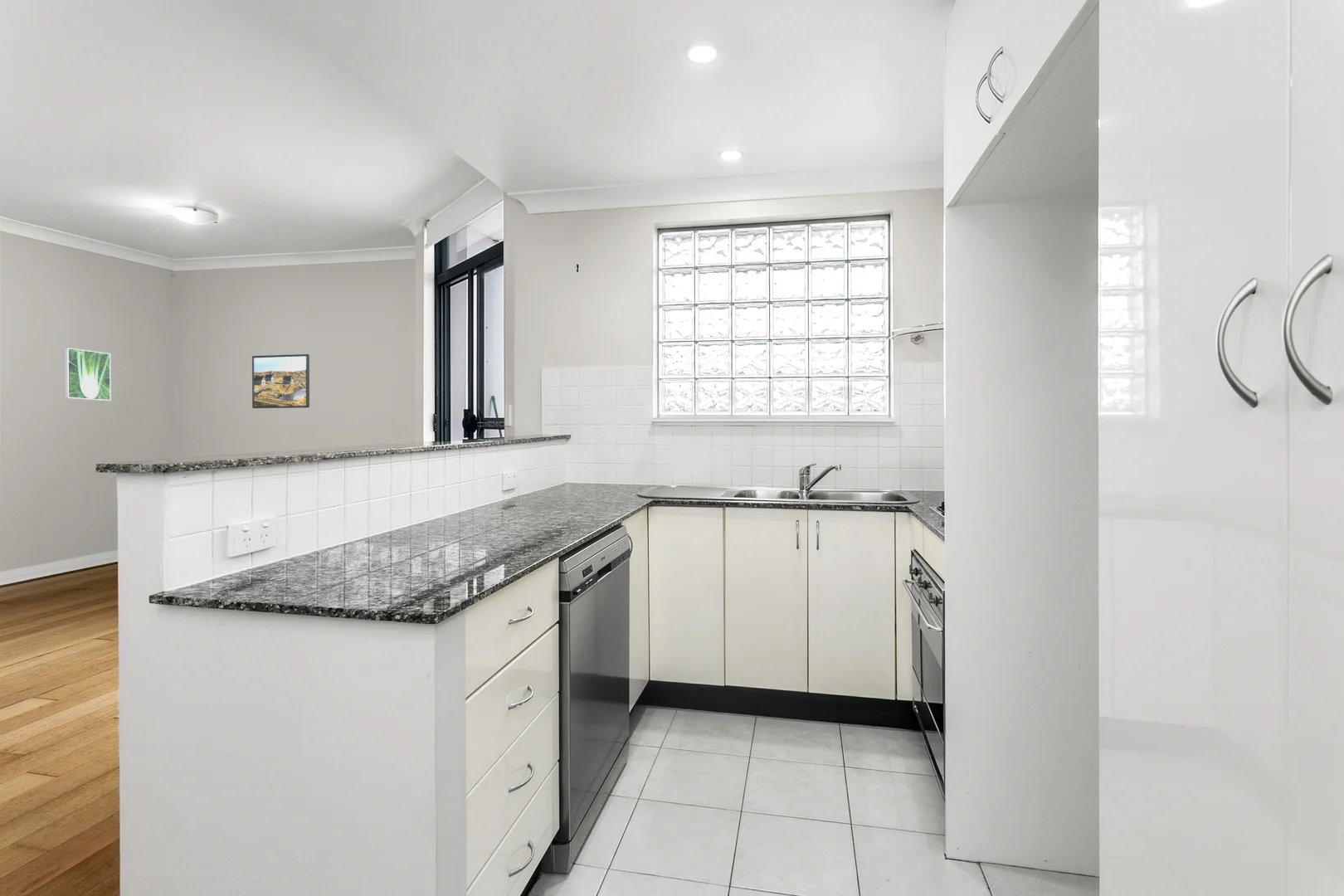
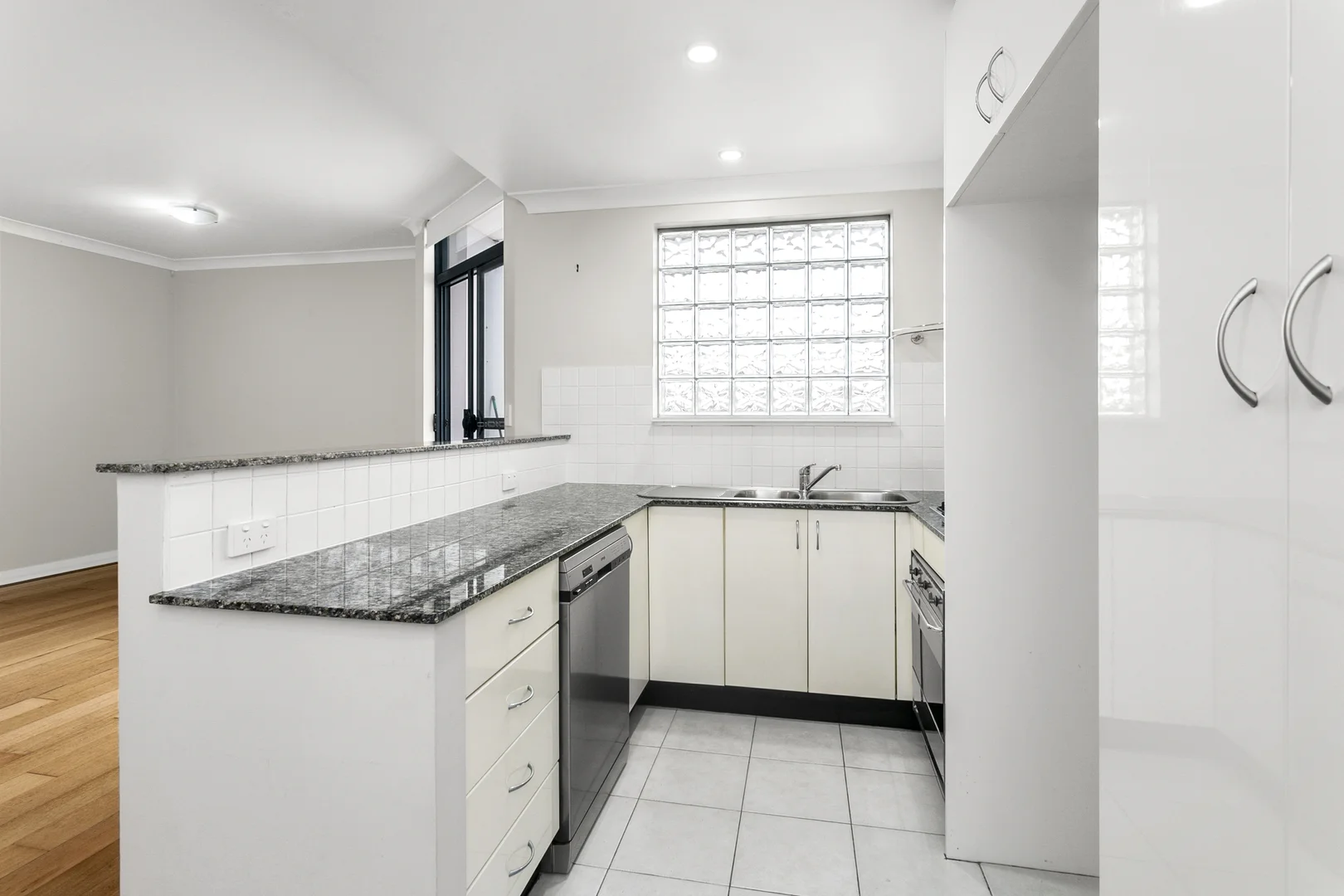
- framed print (280, 381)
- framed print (88, 375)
